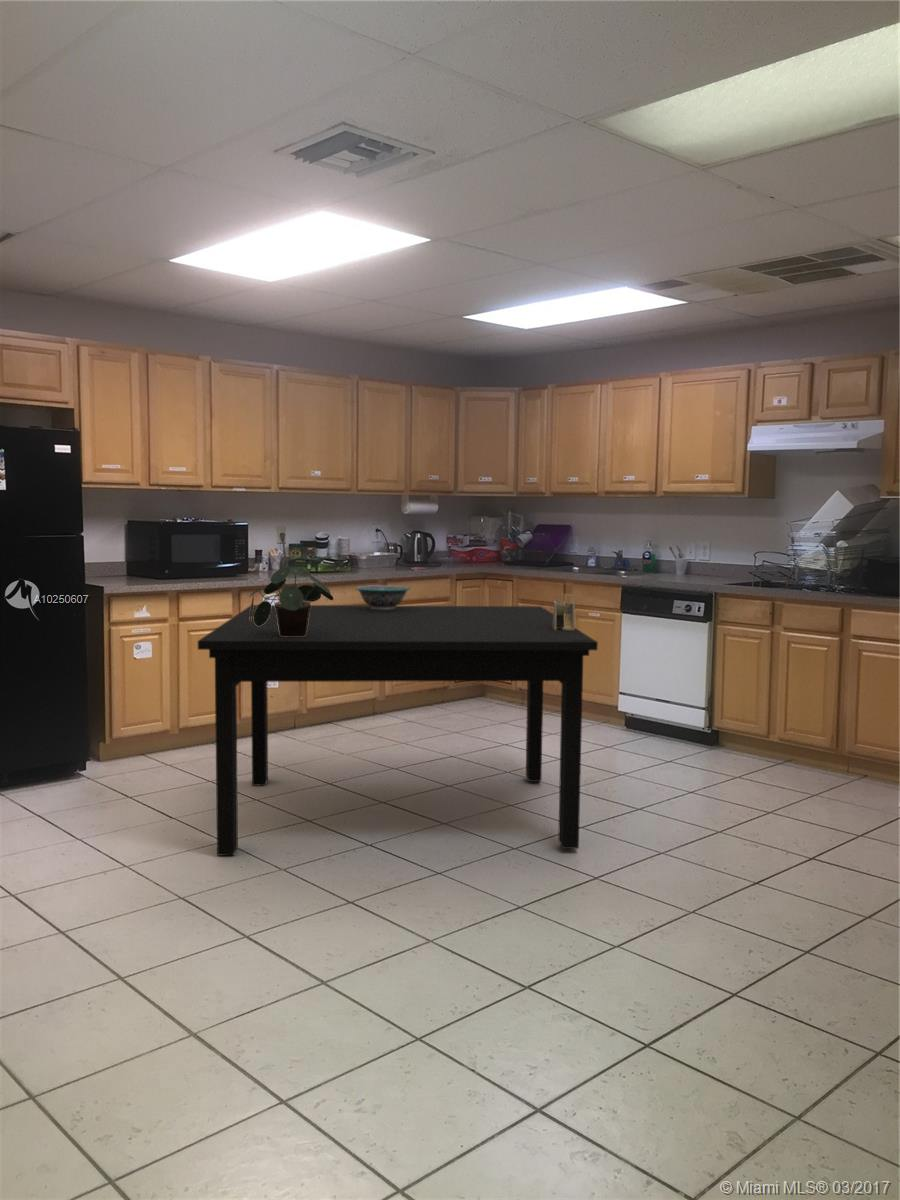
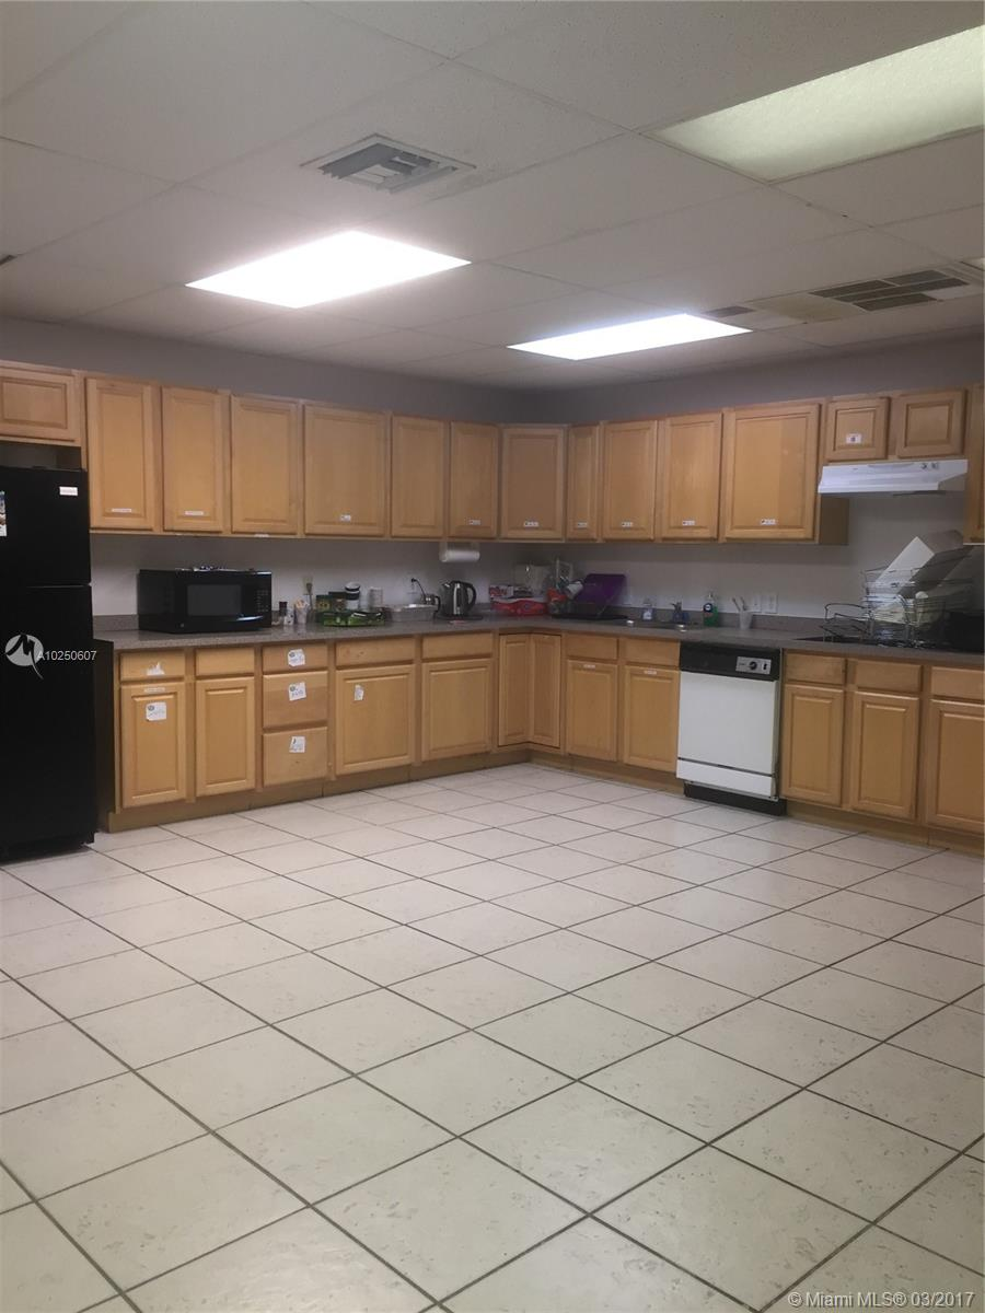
- decorative bowl (382, 598)
- napkin holder (564, 610)
- potted plant (291, 600)
- dining table (398, 680)
